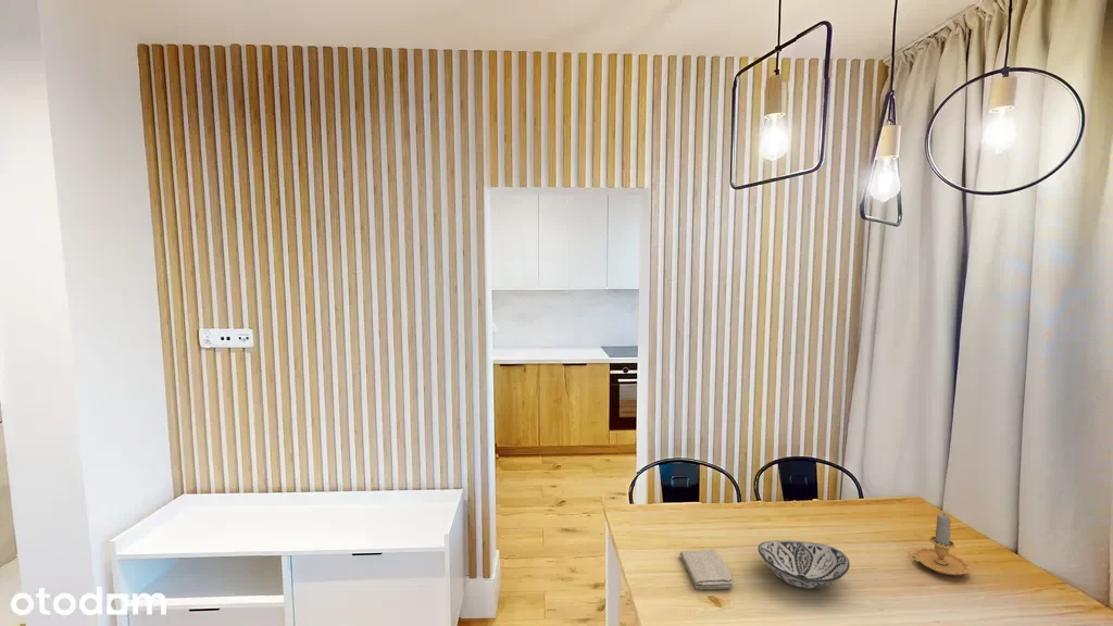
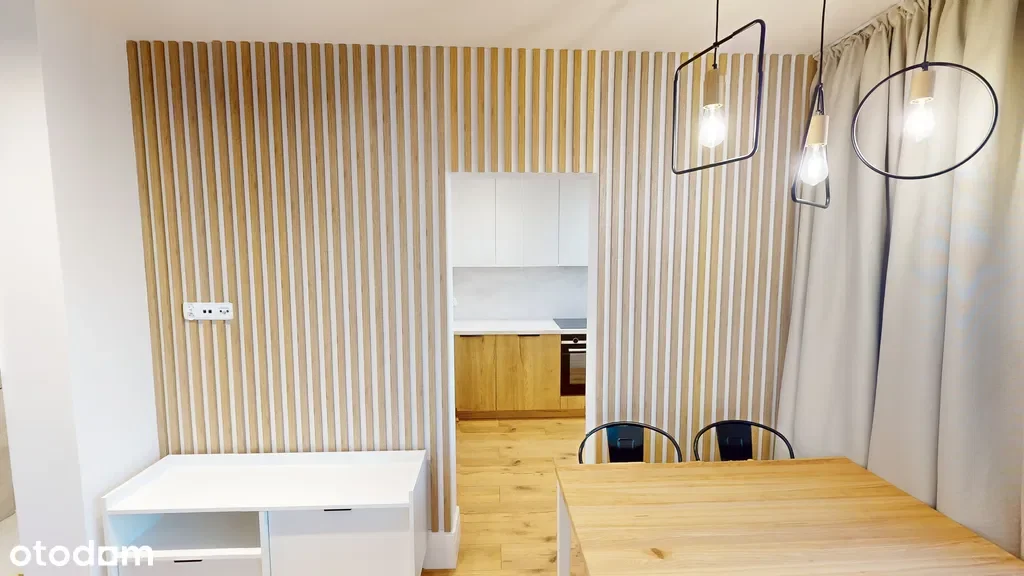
- decorative bowl (801, 566)
- candle (937, 539)
- washcloth (705, 567)
